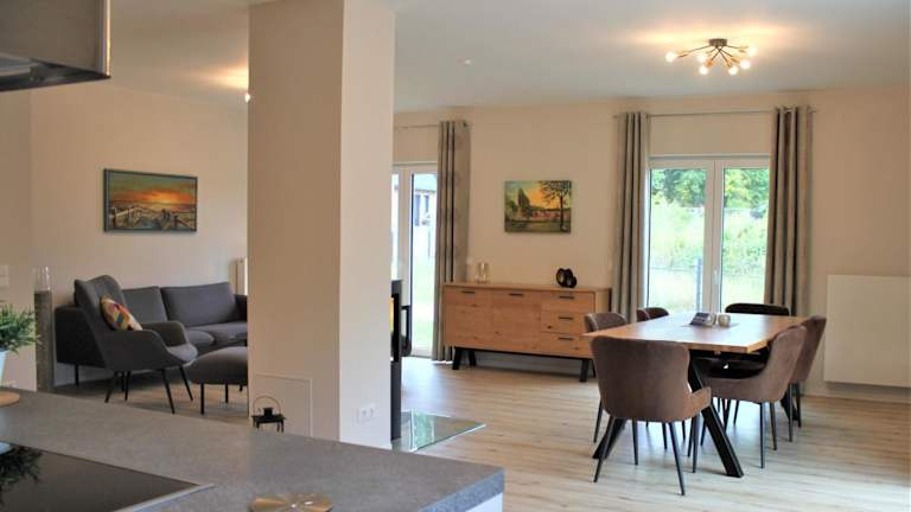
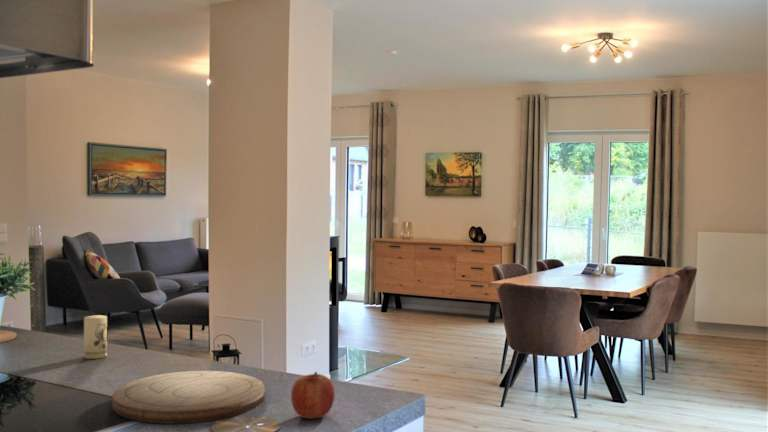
+ fruit (312, 393)
+ cutting board (190, 394)
+ candle (95, 336)
